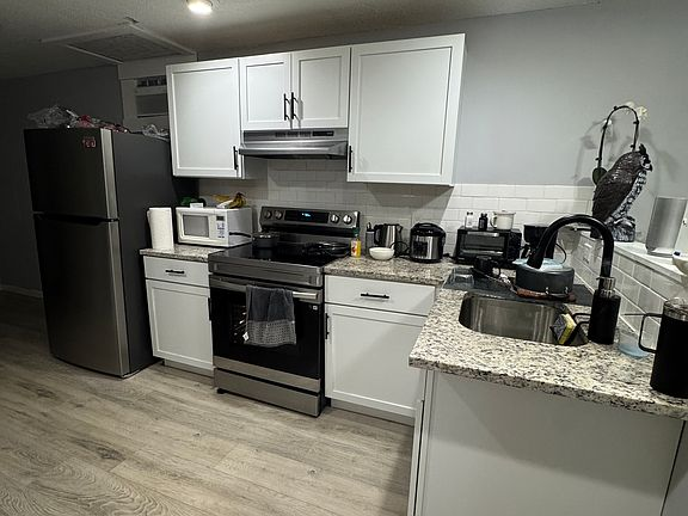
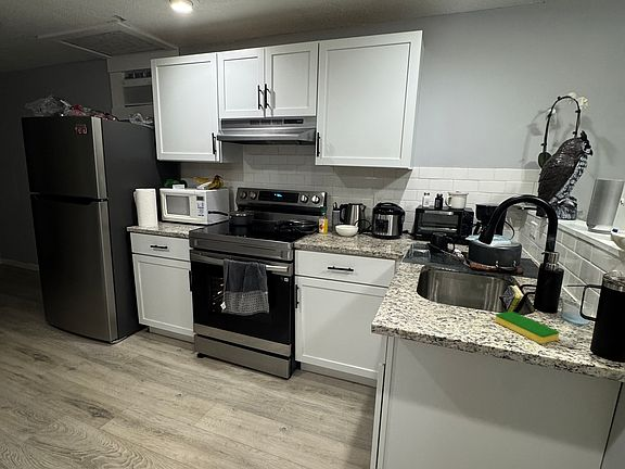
+ dish sponge (525, 326)
